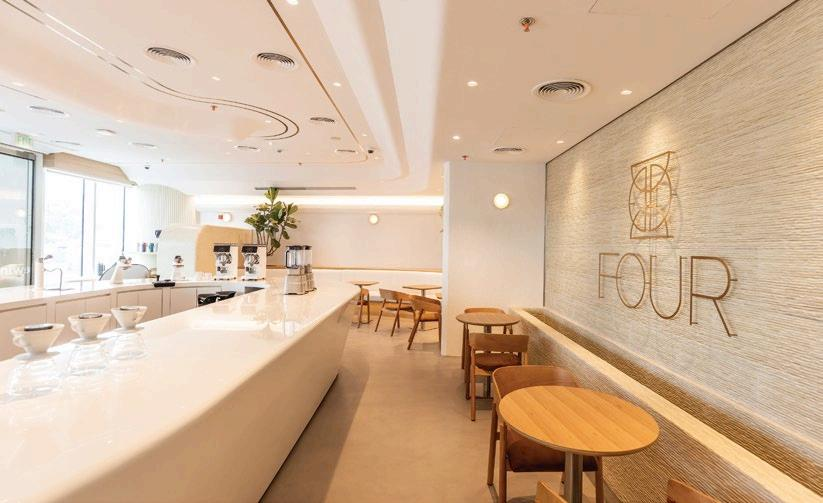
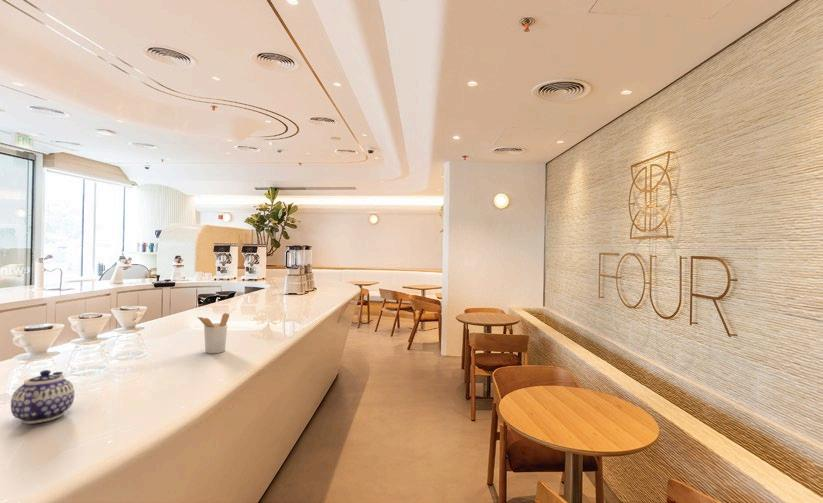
+ utensil holder (211, 332)
+ teapot (44, 393)
